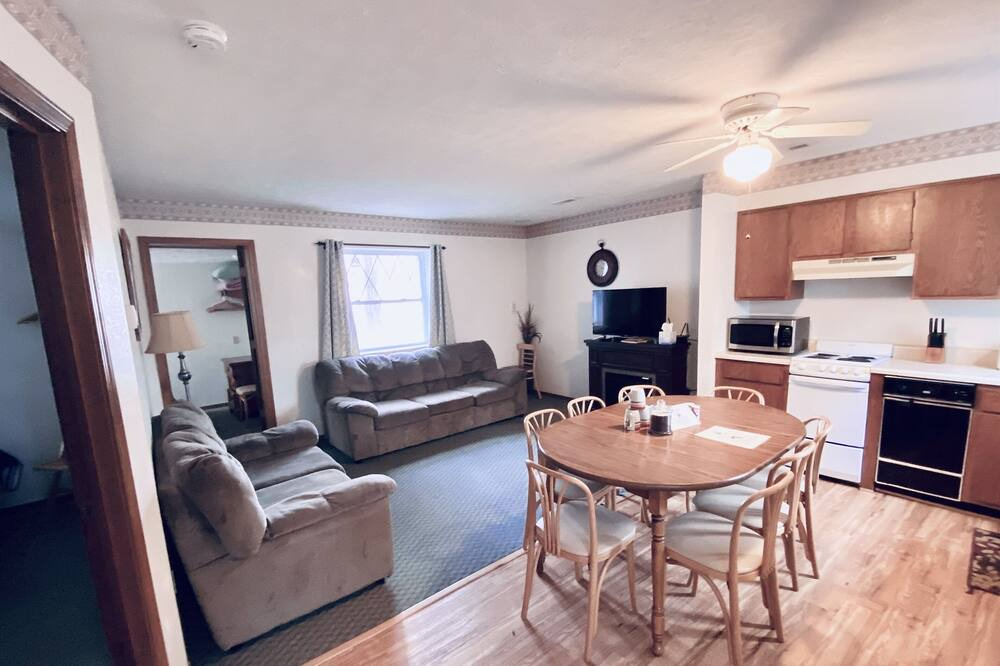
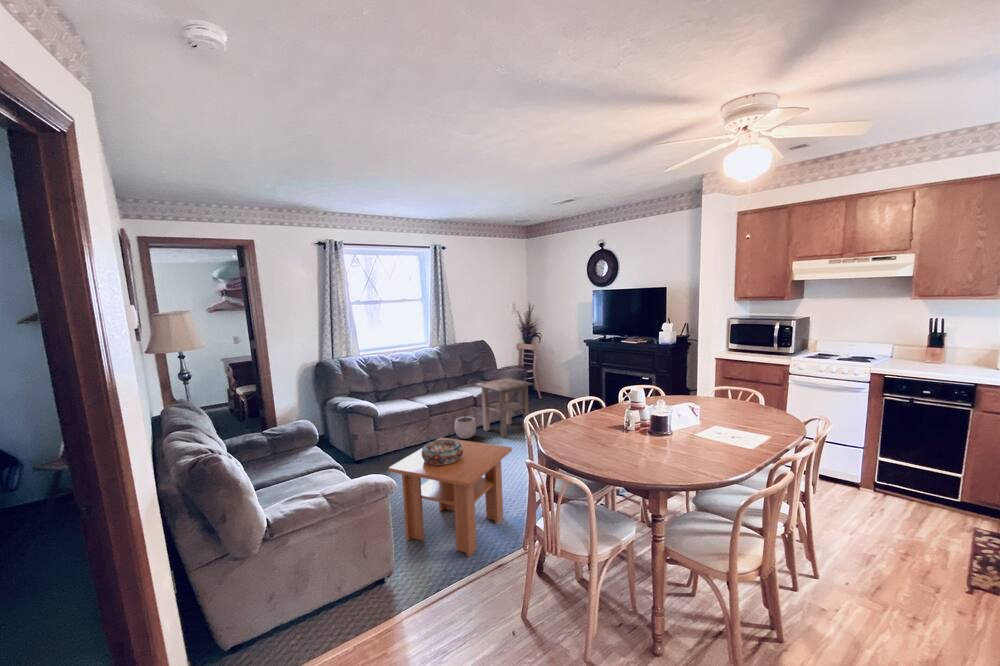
+ coffee table (454, 492)
+ plant pot (465, 424)
+ decorative bowl (442, 451)
+ side table (505, 406)
